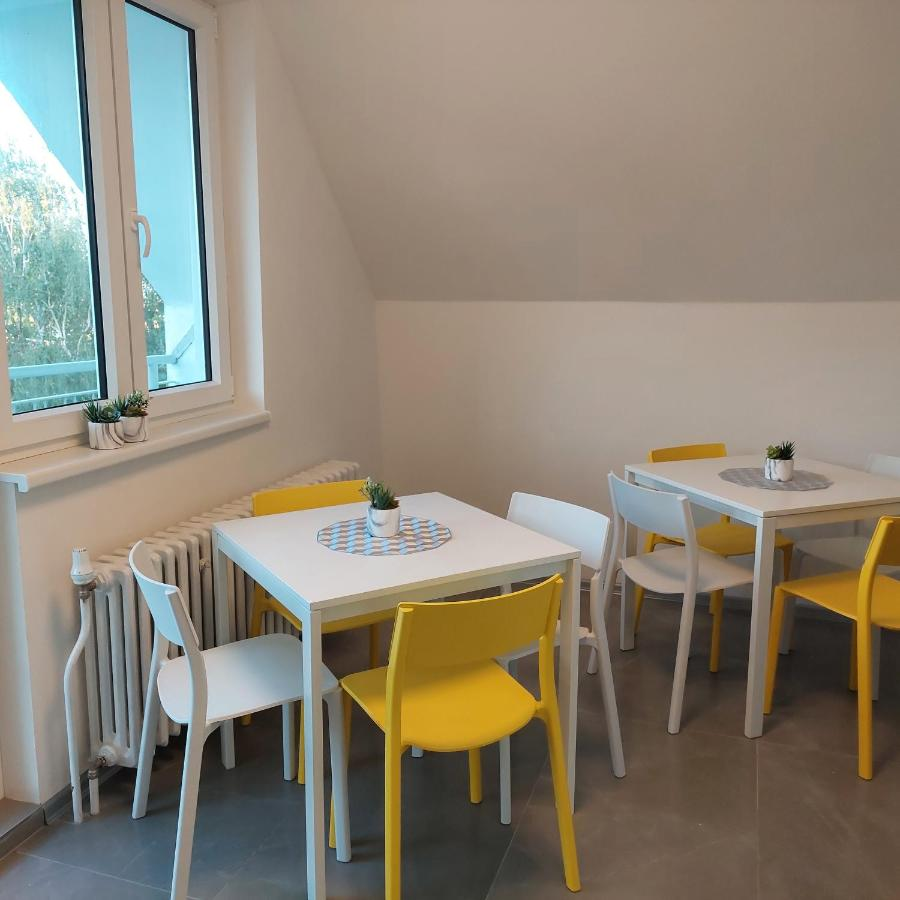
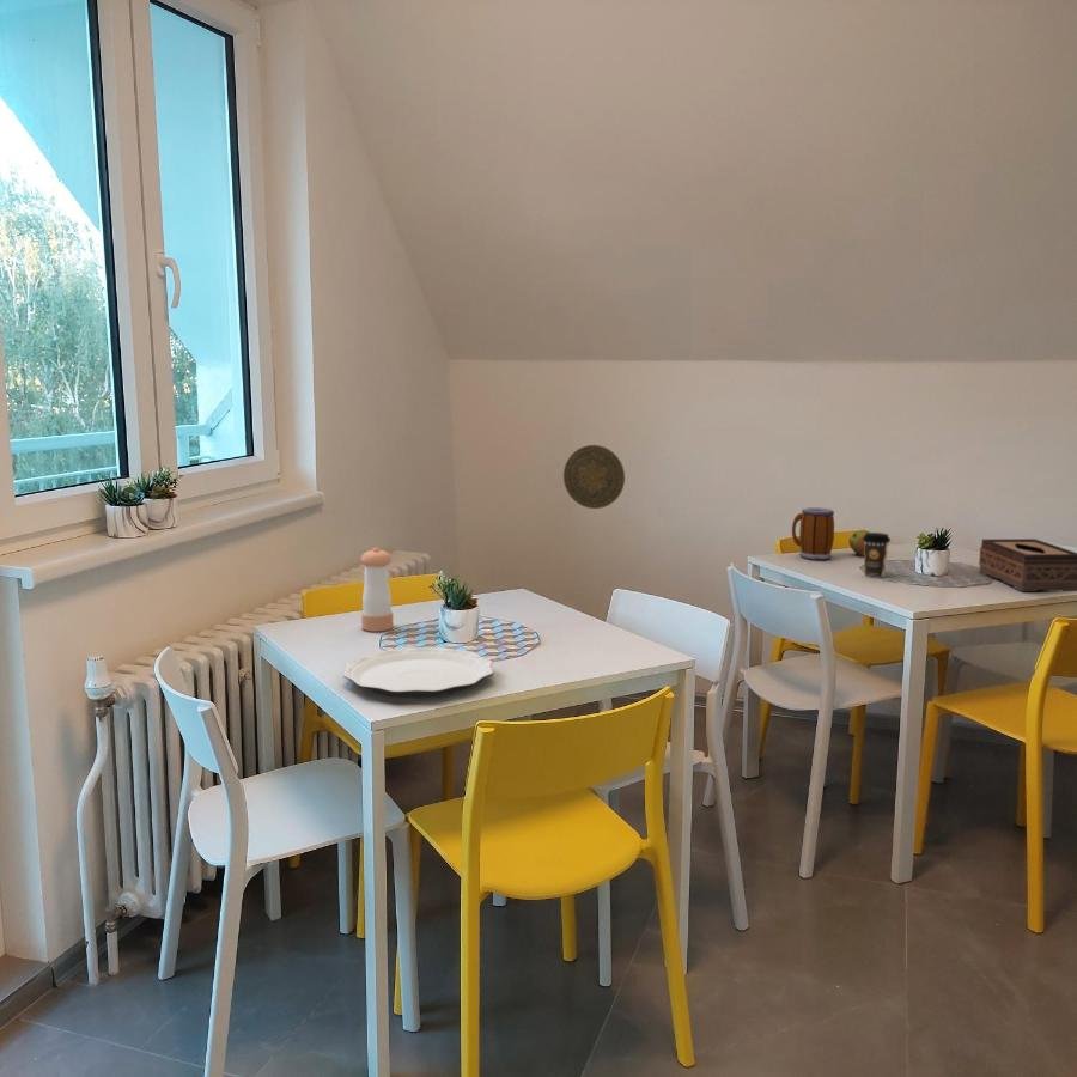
+ decorative plate (592, 476)
+ plate (419, 673)
+ apple (862, 542)
+ tissue box (1028, 564)
+ mug (813, 533)
+ coffee cup (875, 554)
+ pepper shaker (376, 588)
